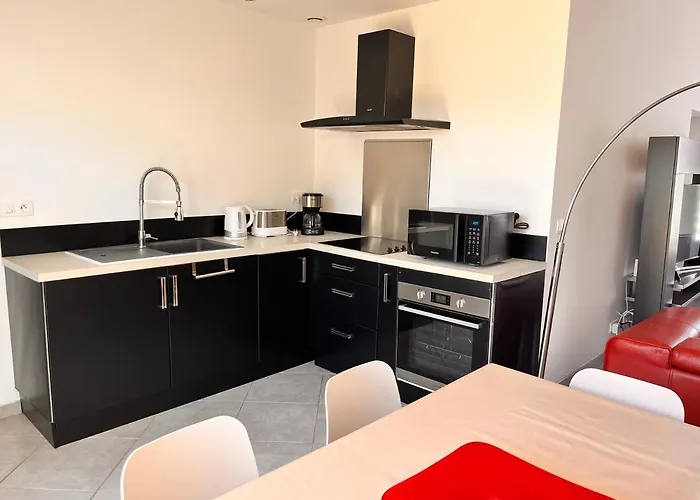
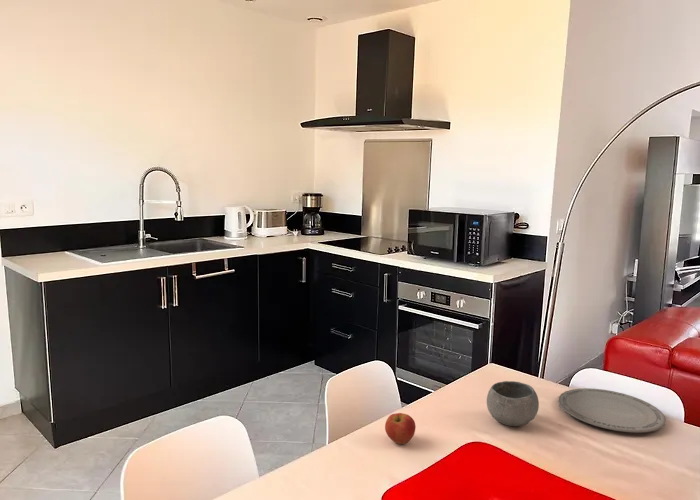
+ bowl (512, 404)
+ plate (609, 410)
+ apple (400, 427)
